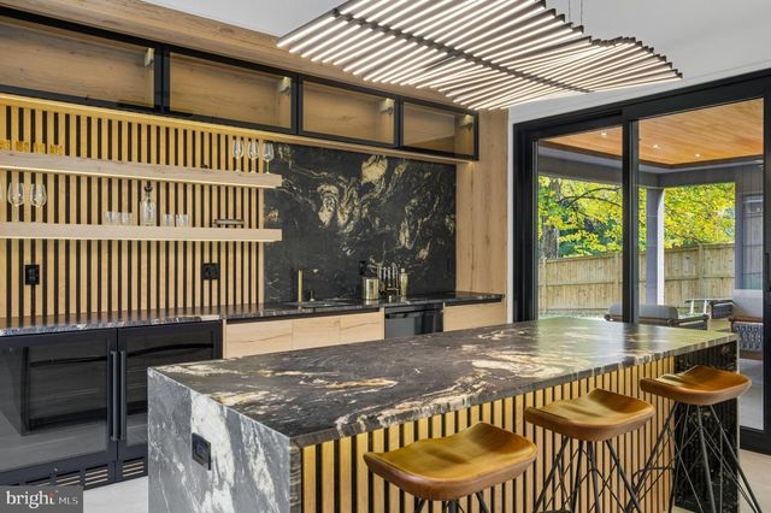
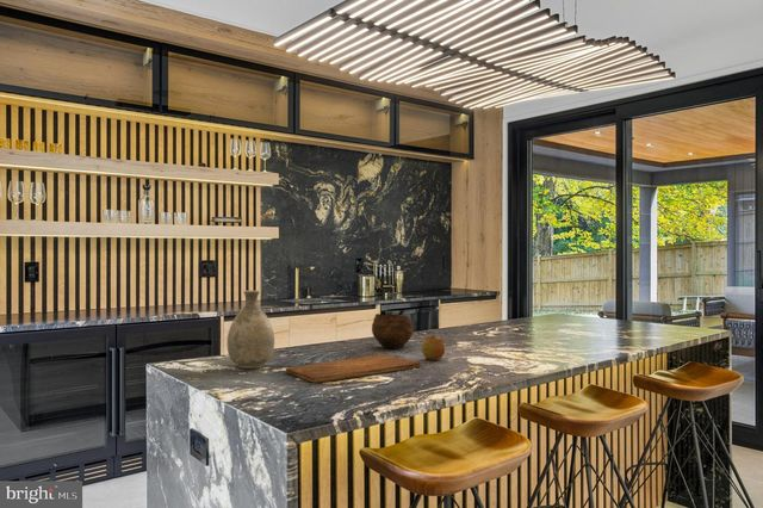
+ vase (250, 328)
+ bowl (392, 329)
+ cutting board (353, 366)
+ apple (433, 346)
